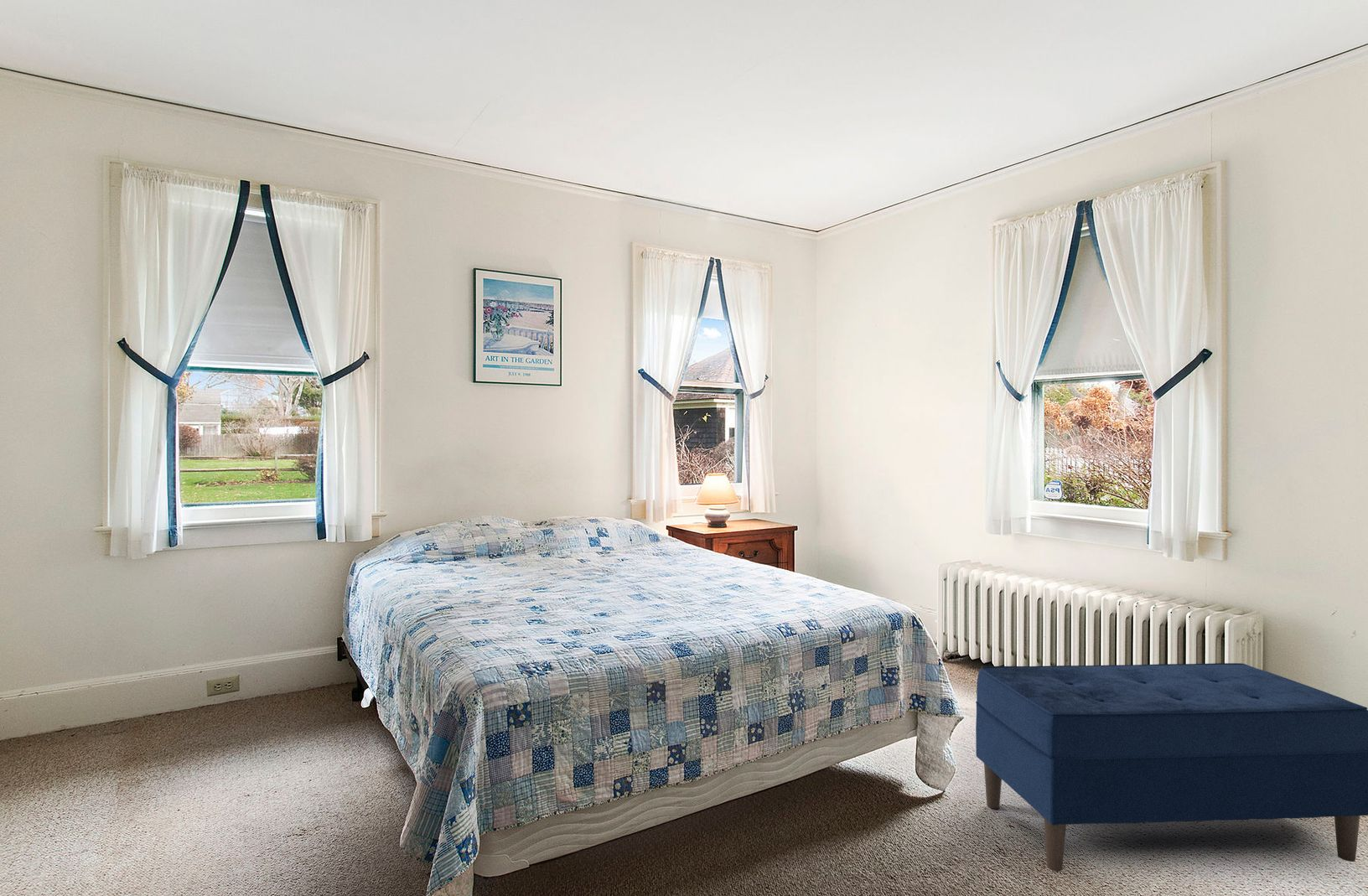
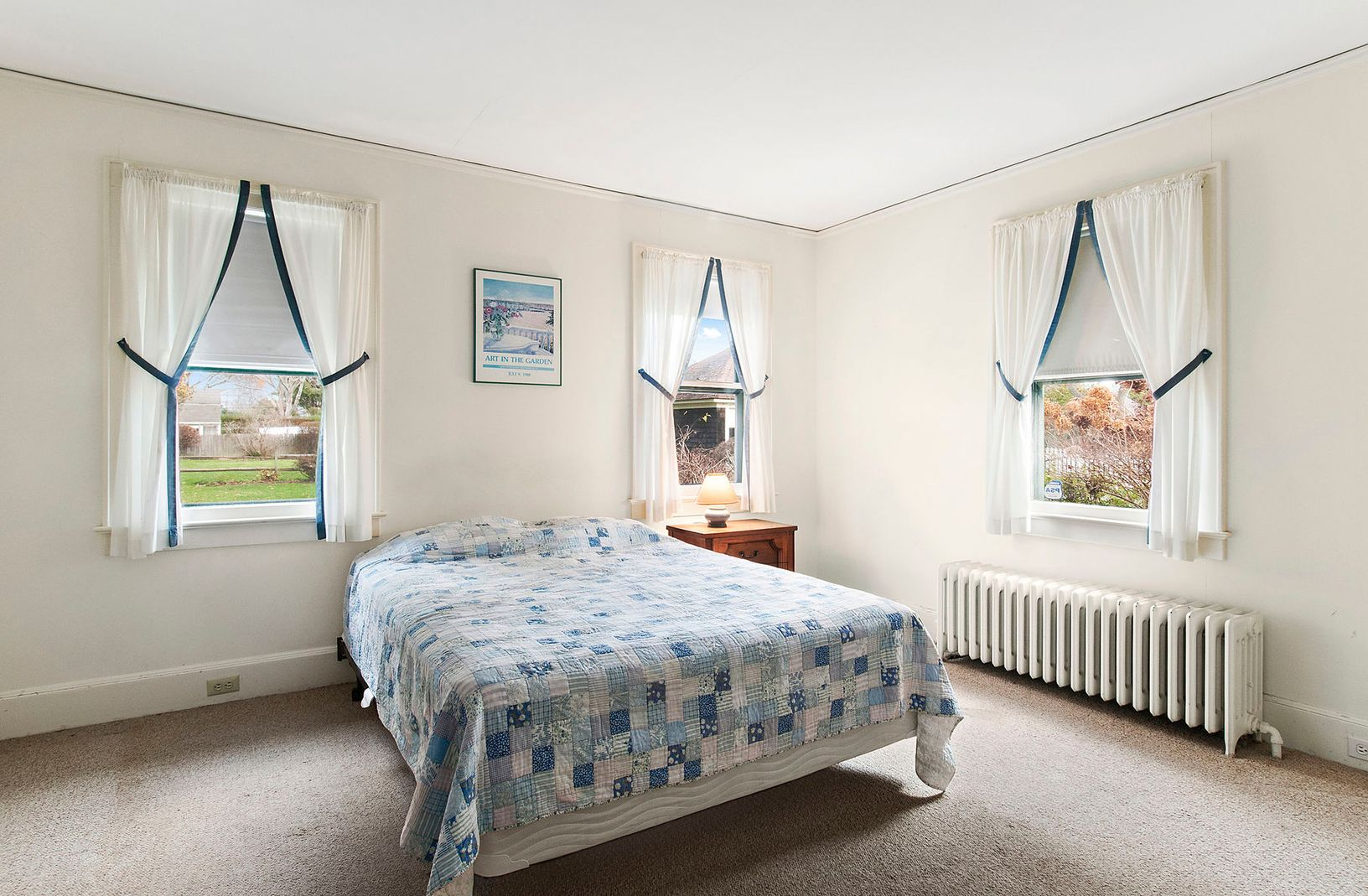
- bench (1158, 758)
